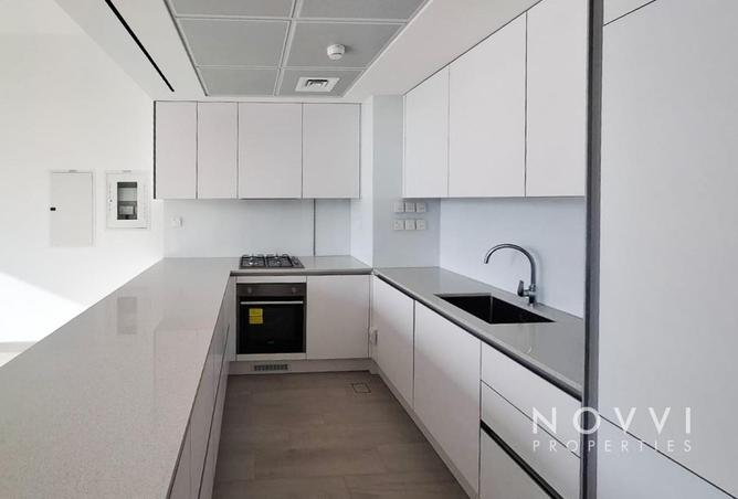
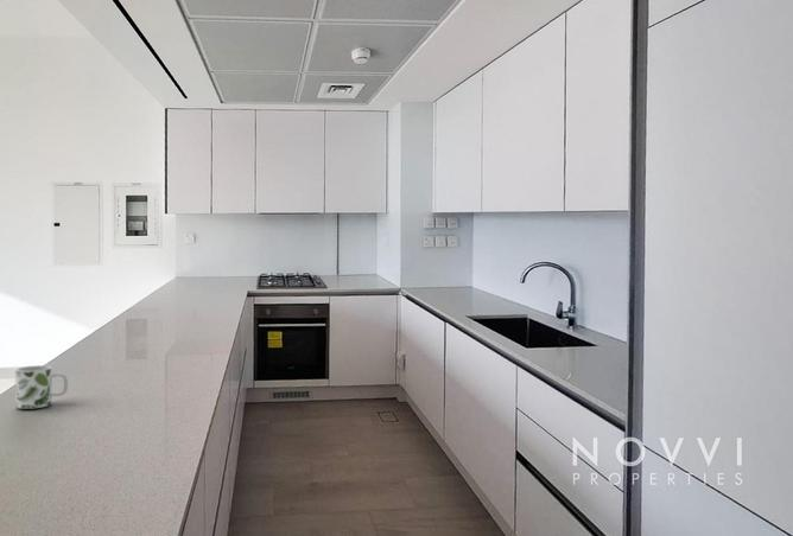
+ mug (42, 385)
